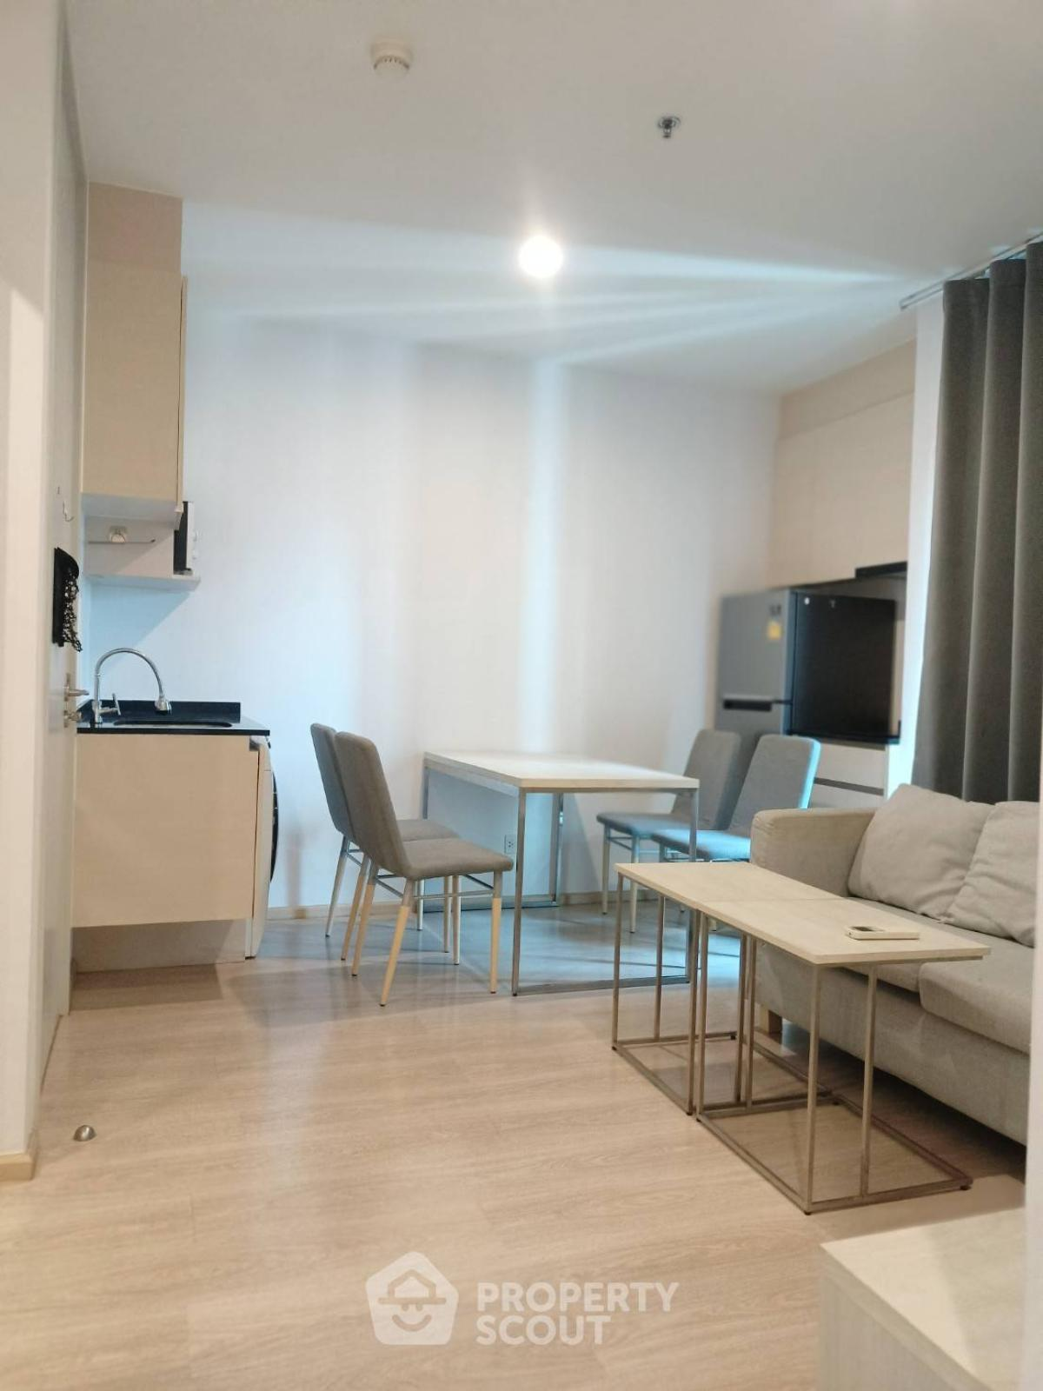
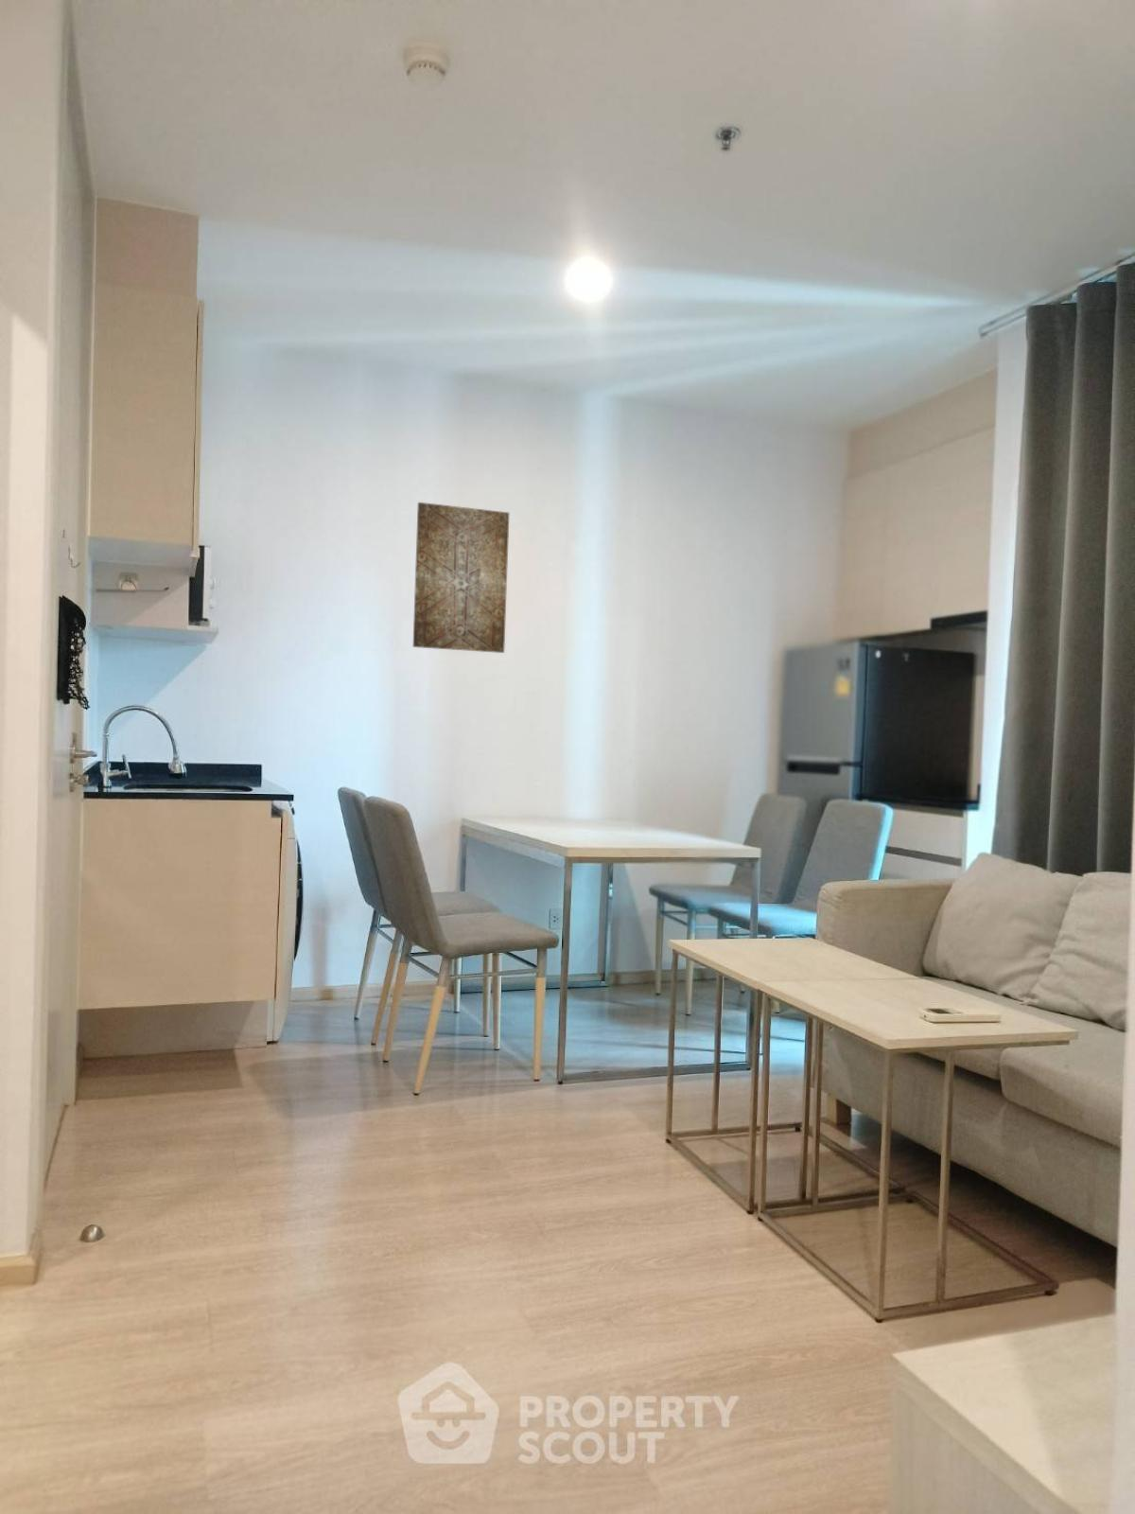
+ wall art (461, 578)
